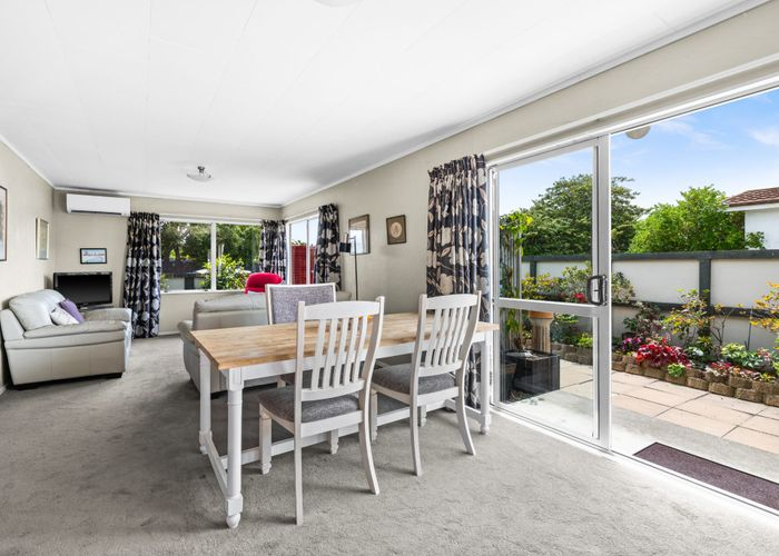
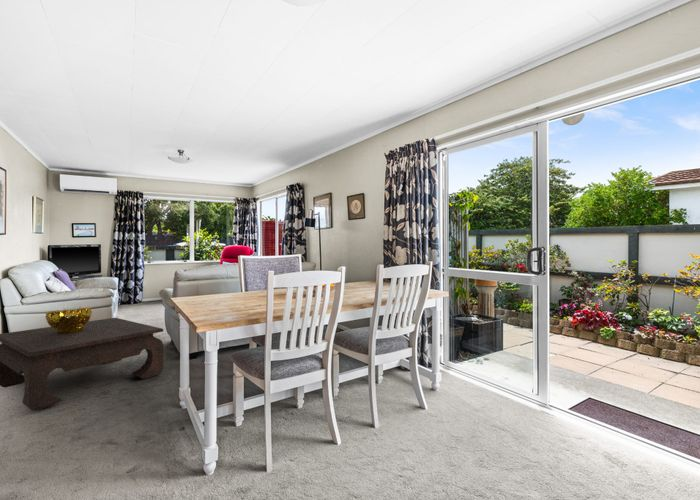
+ coffee table (81, 355)
+ decorative bowl (69, 320)
